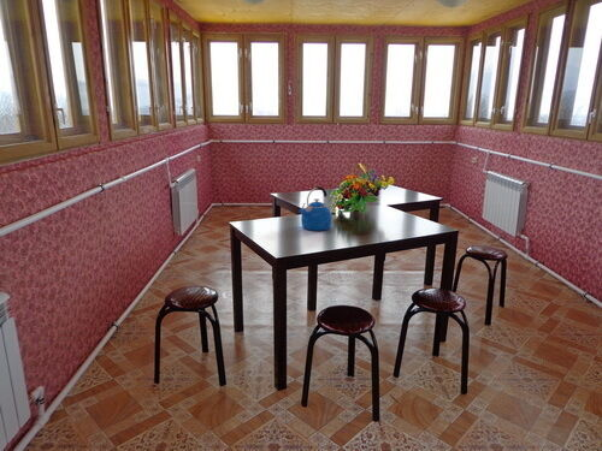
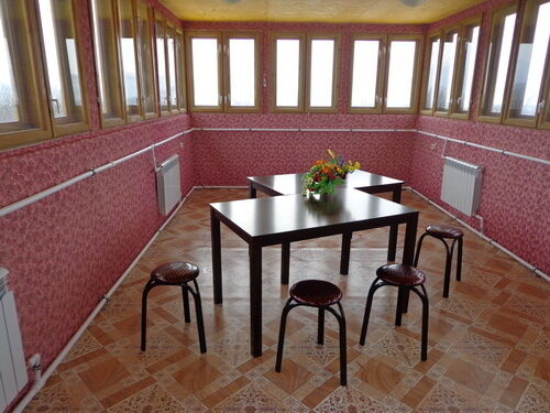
- kettle (313, 207)
